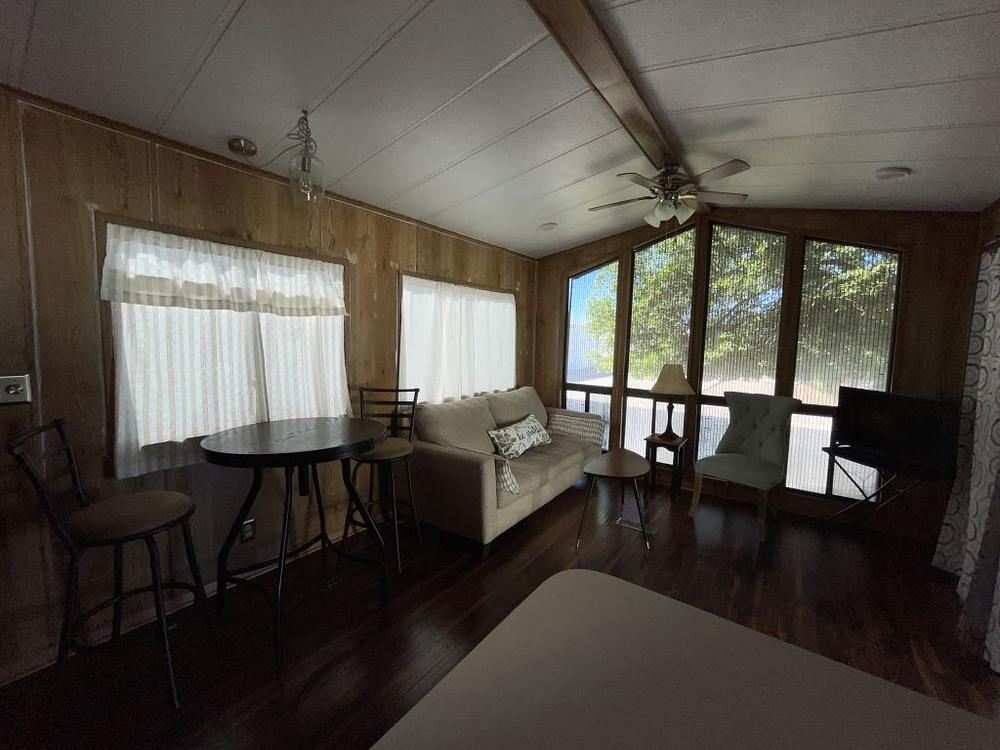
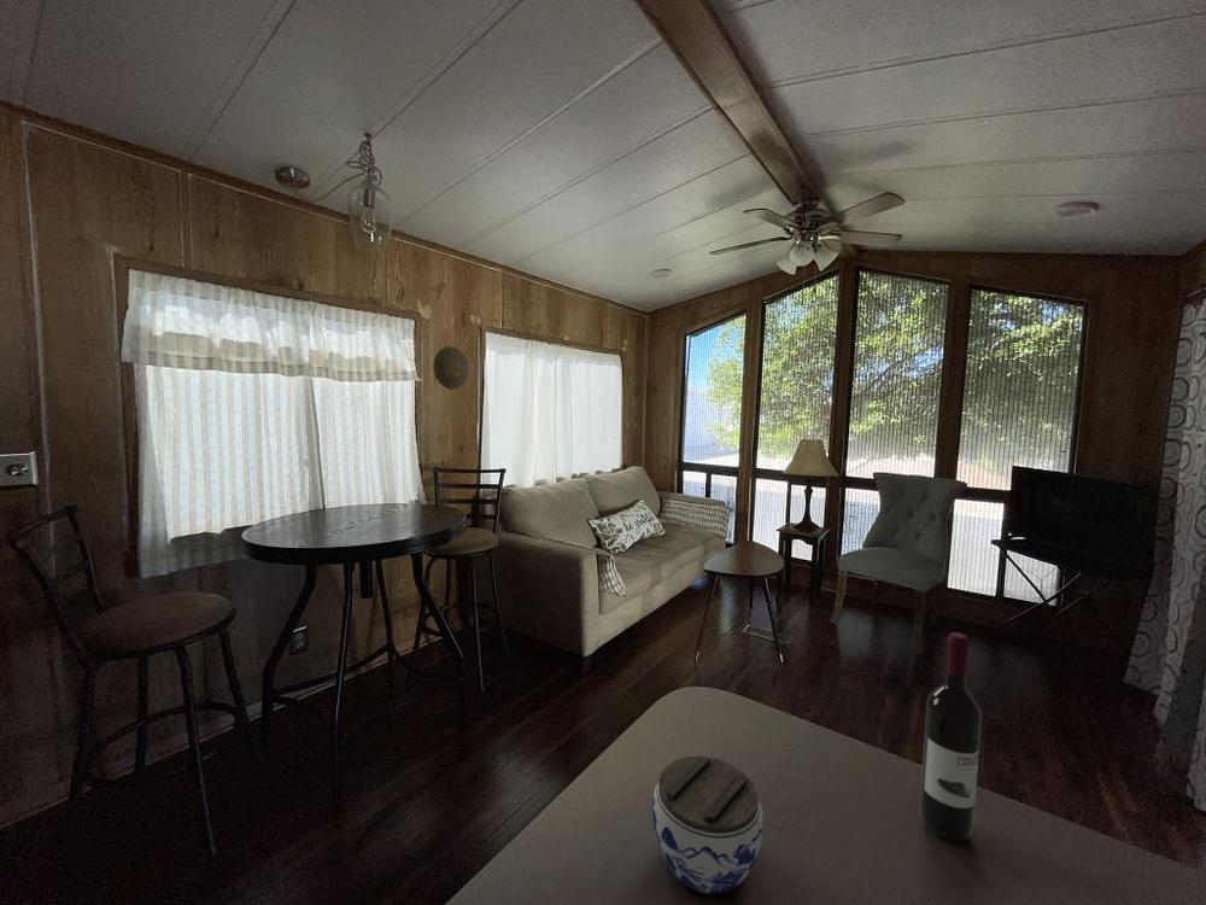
+ wine bottle (952, 731)
+ decorative plate (452, 368)
+ jar (706, 823)
